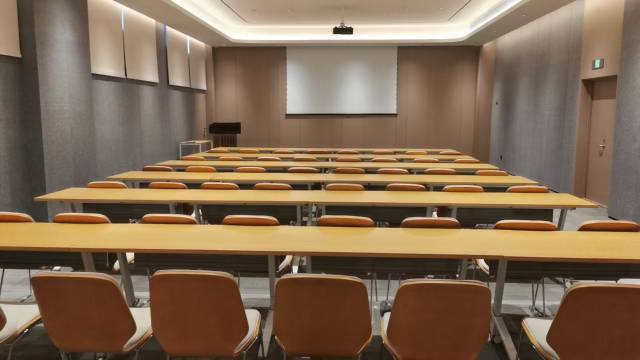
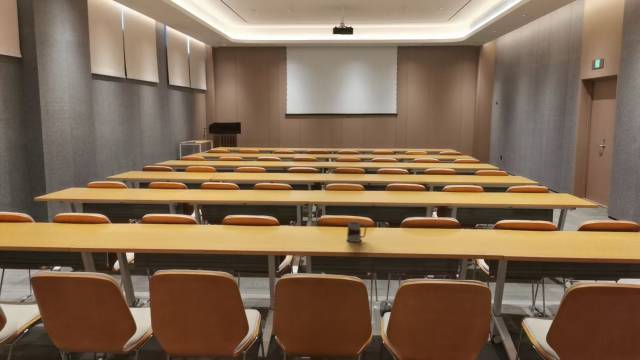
+ mug (356, 231)
